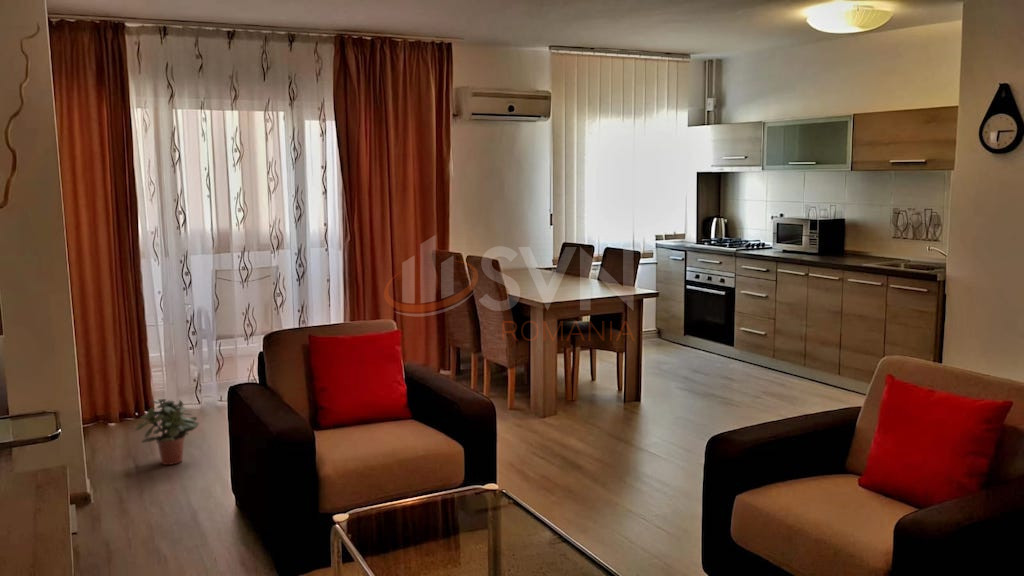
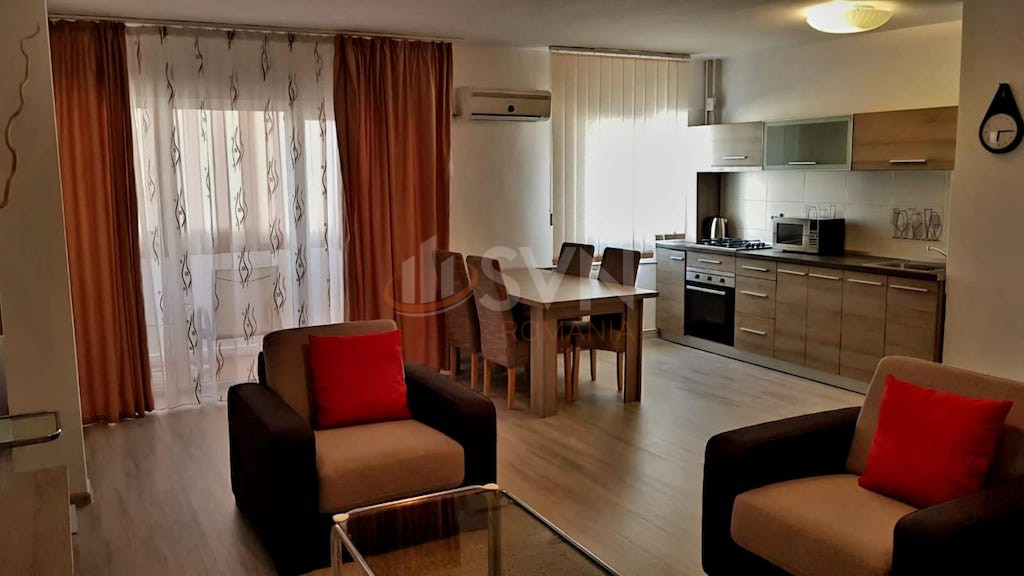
- potted plant (169, 431)
